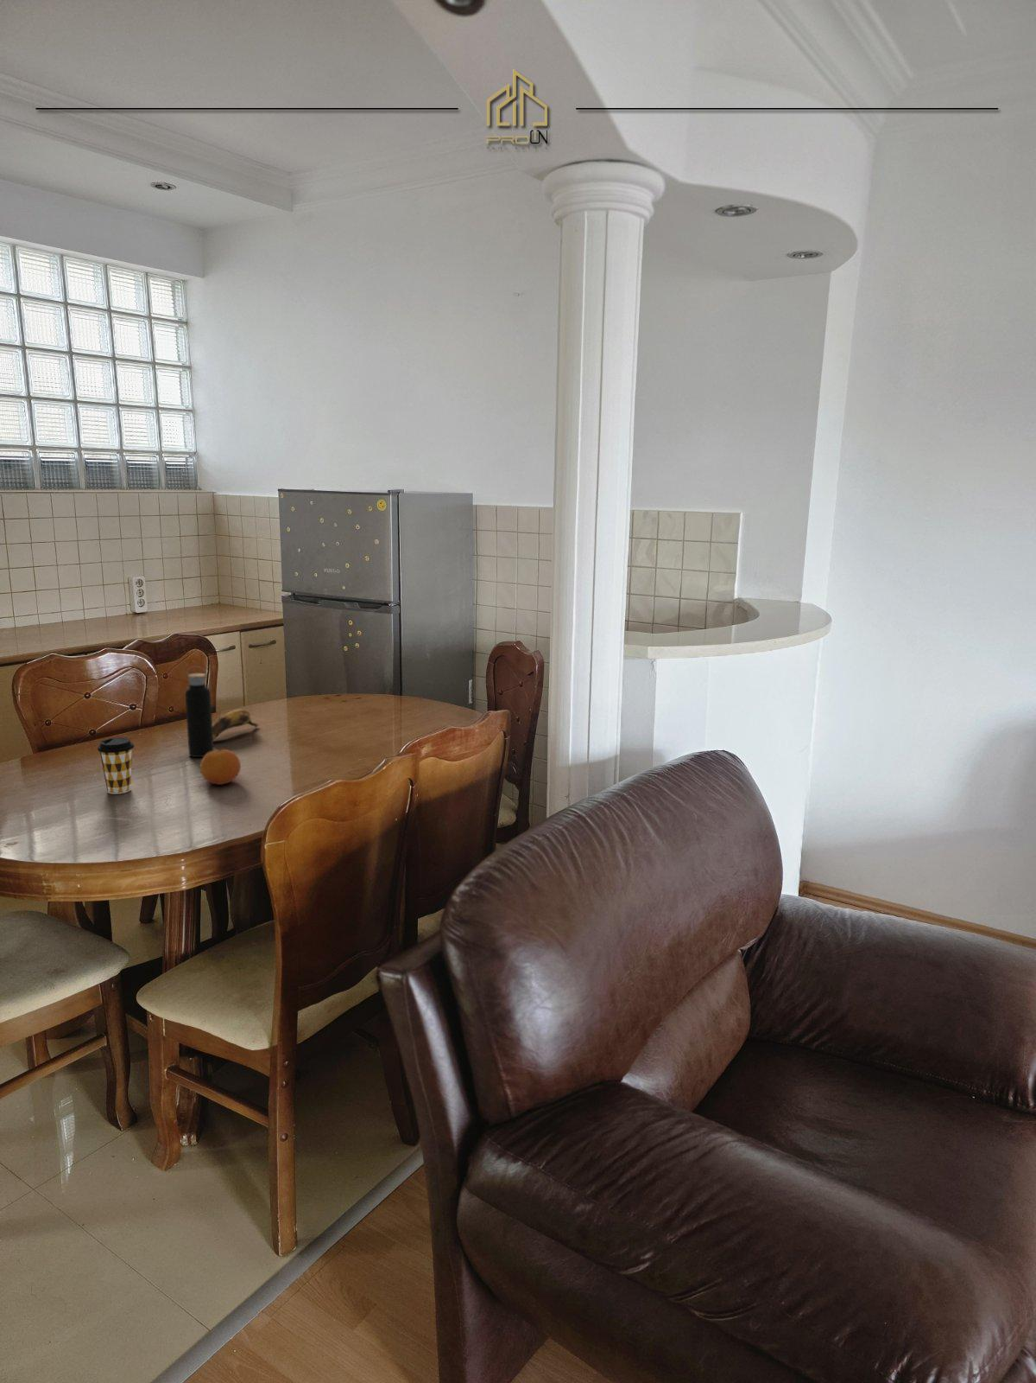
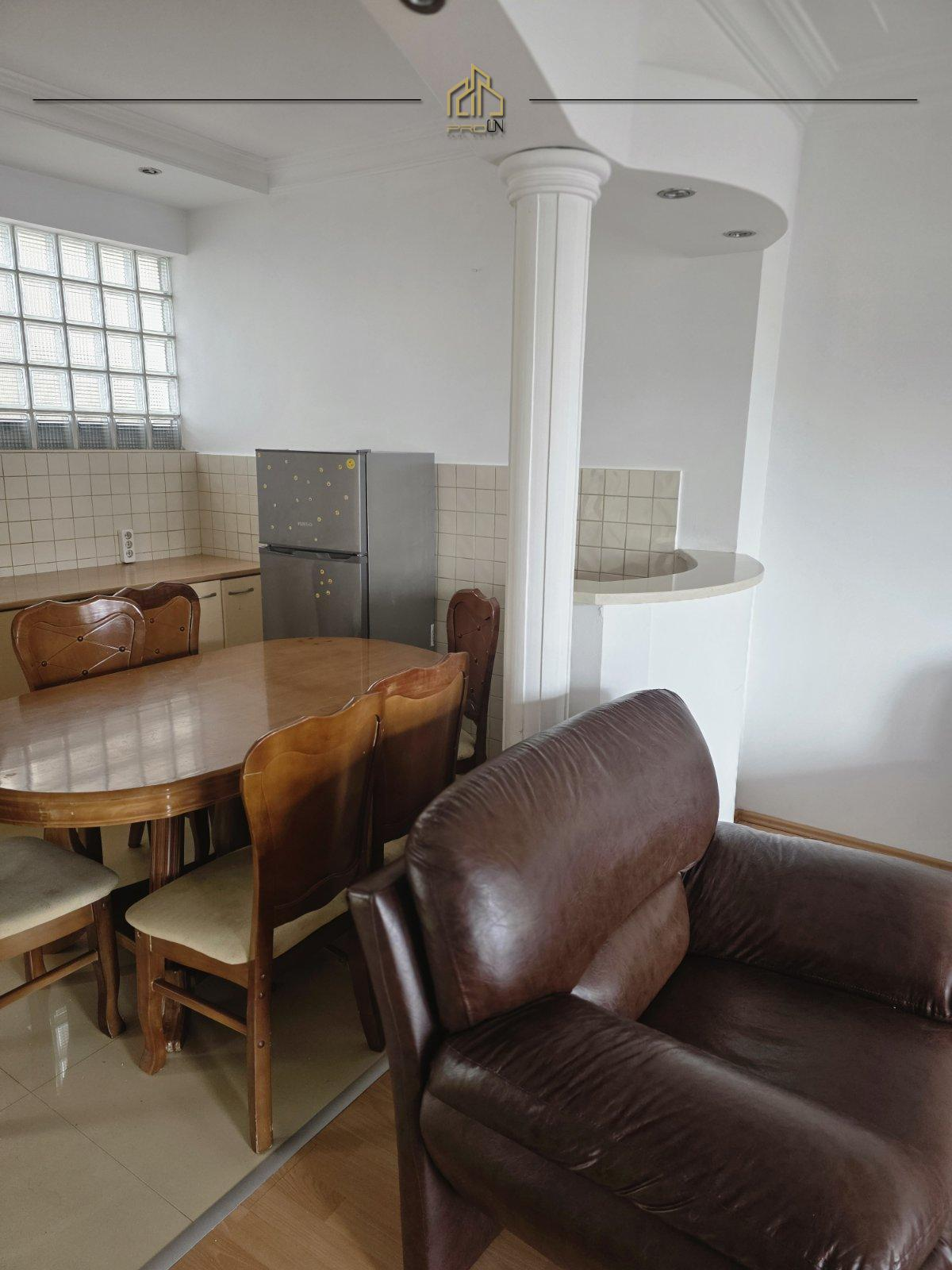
- water bottle (198, 710)
- fruit (220, 766)
- banana (231, 722)
- coffee cup (118, 766)
